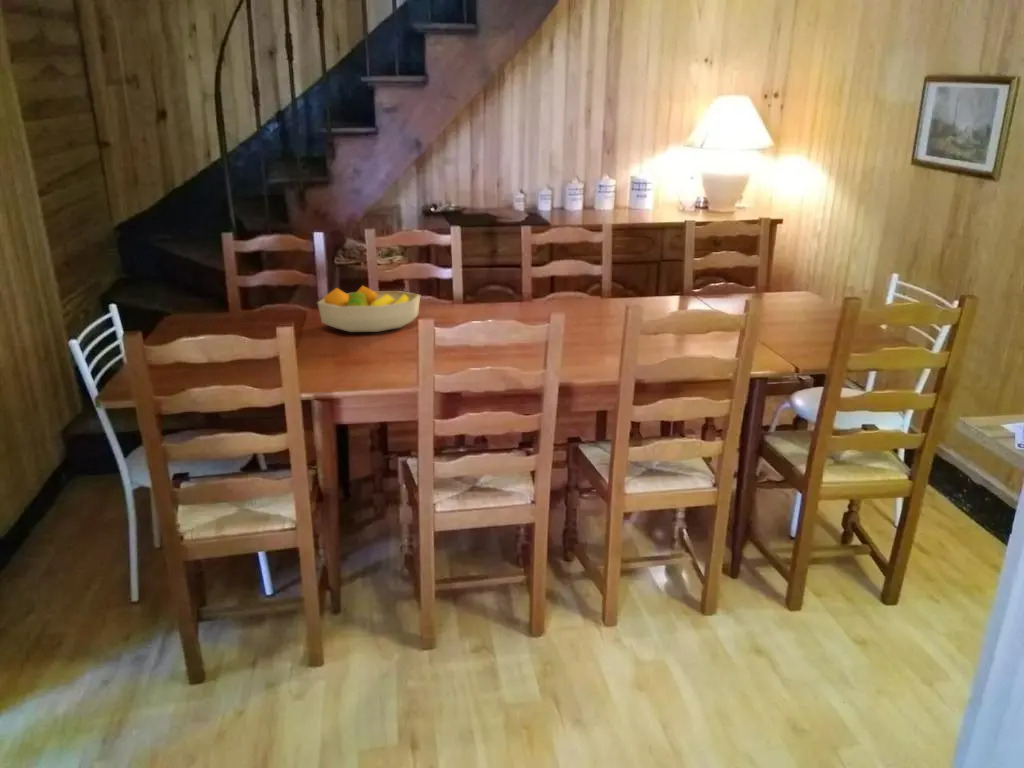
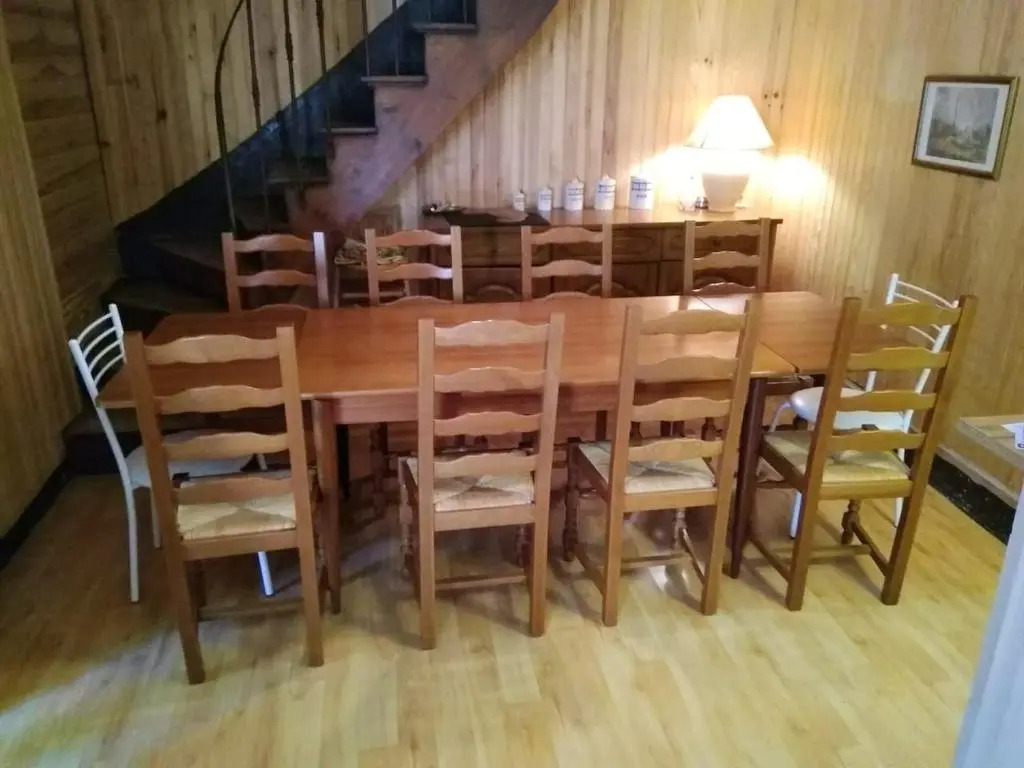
- fruit bowl (370, 306)
